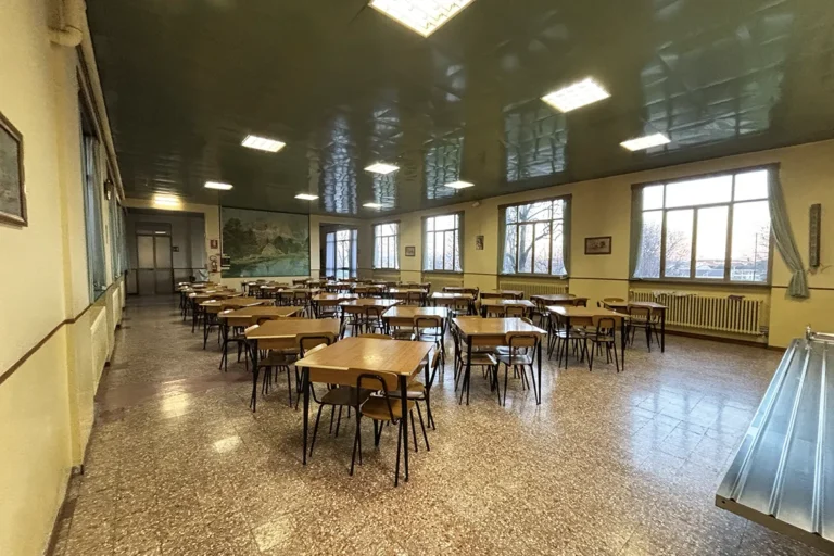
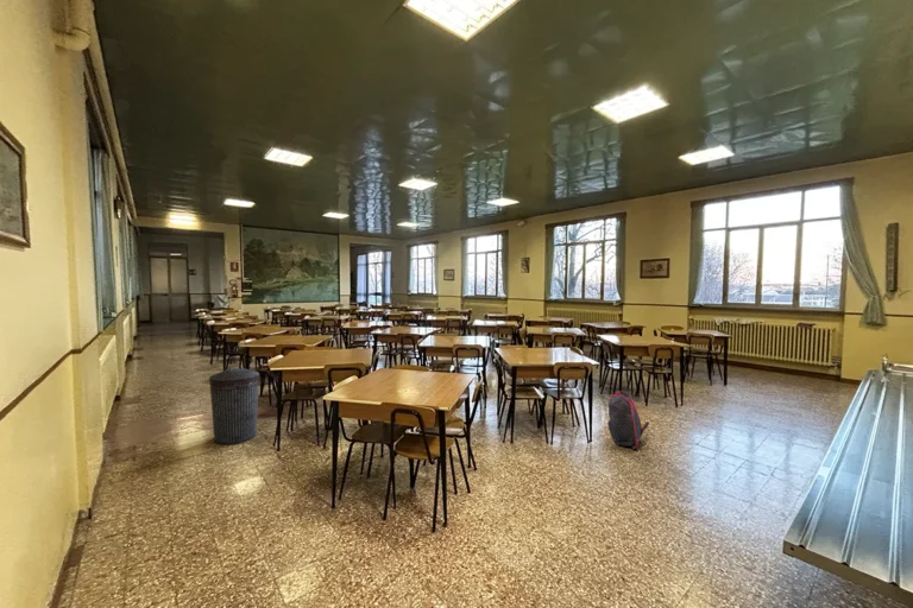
+ backpack (626, 416)
+ trash can (234, 401)
